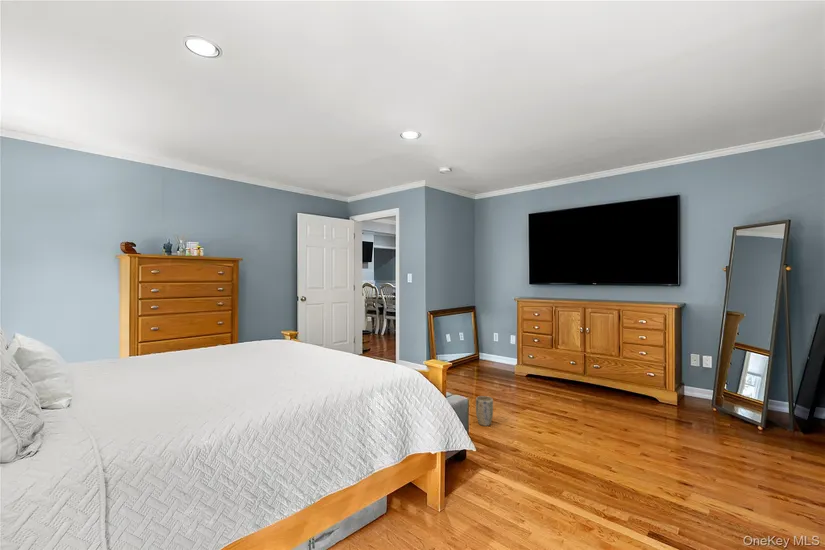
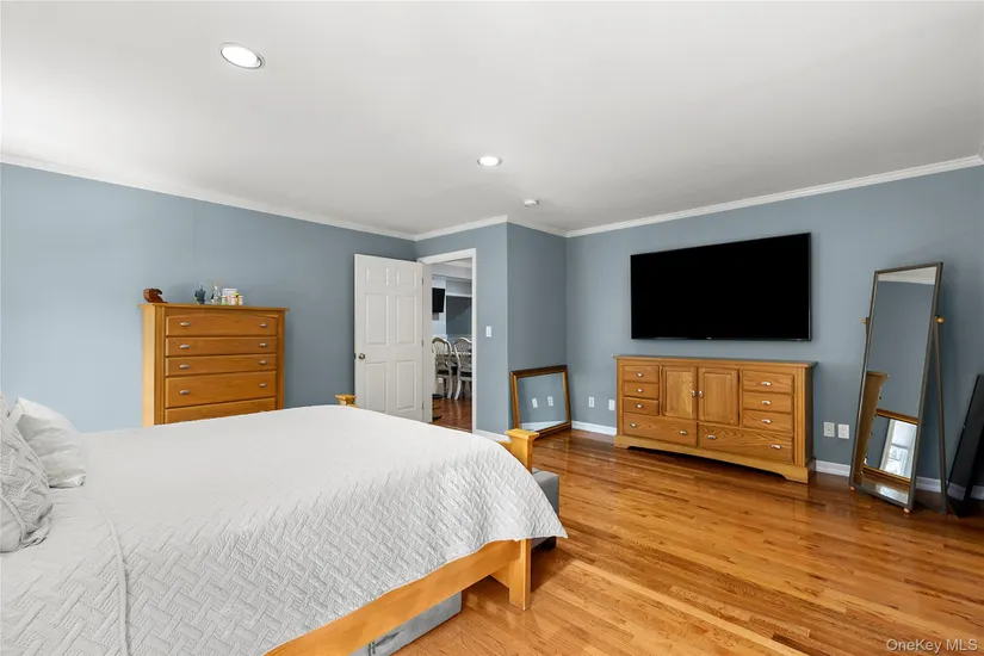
- plant pot (484, 411)
